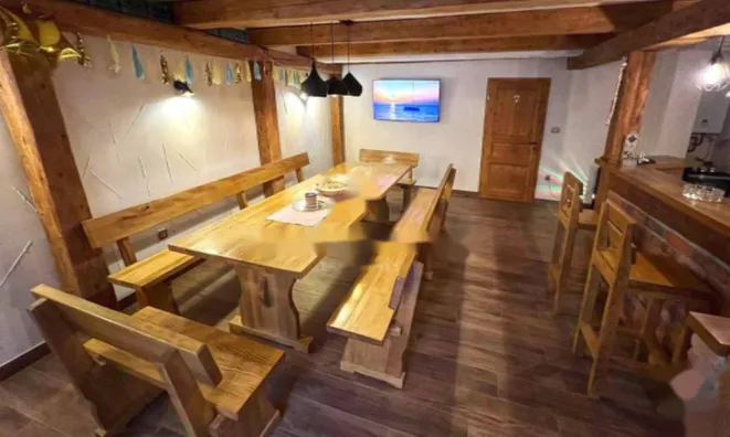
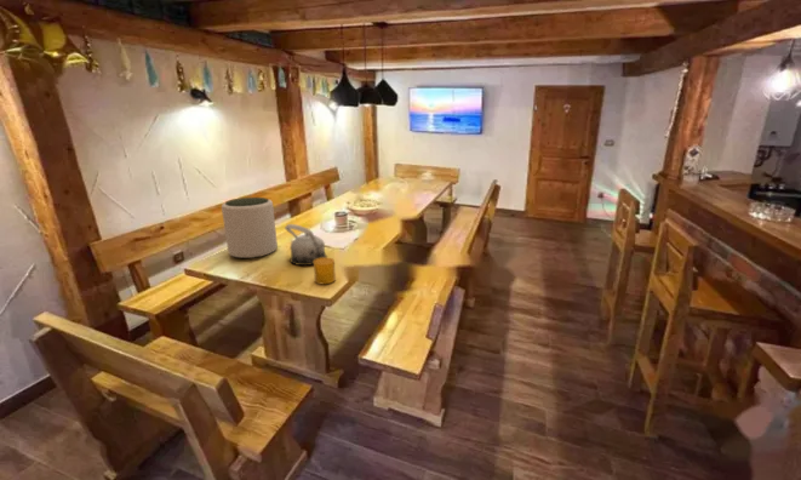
+ plant pot (250, 227)
+ cup (324, 270)
+ teapot (309, 241)
